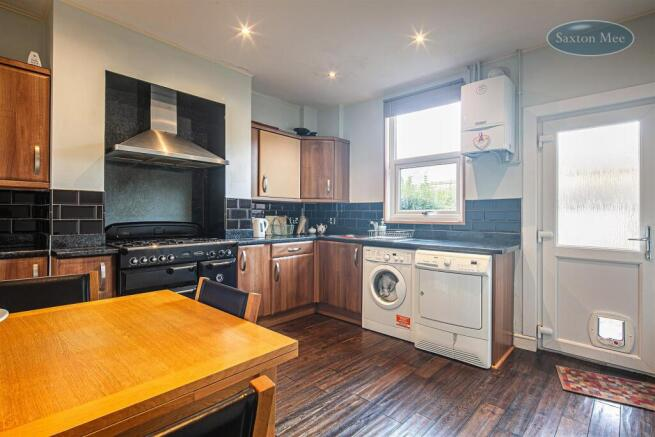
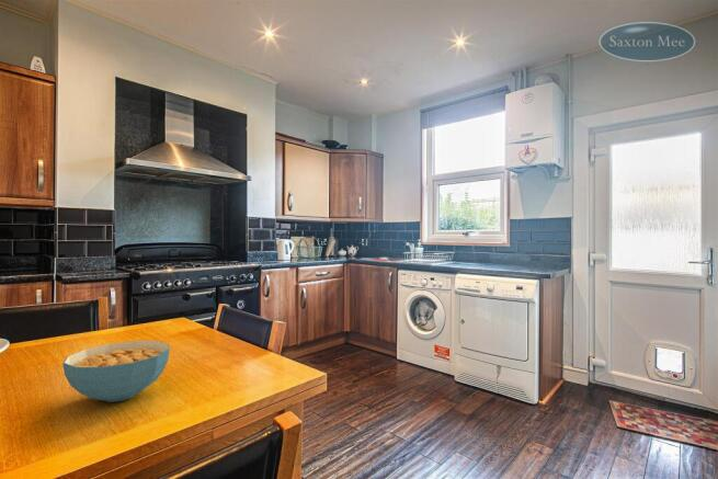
+ cereal bowl (119, 374)
